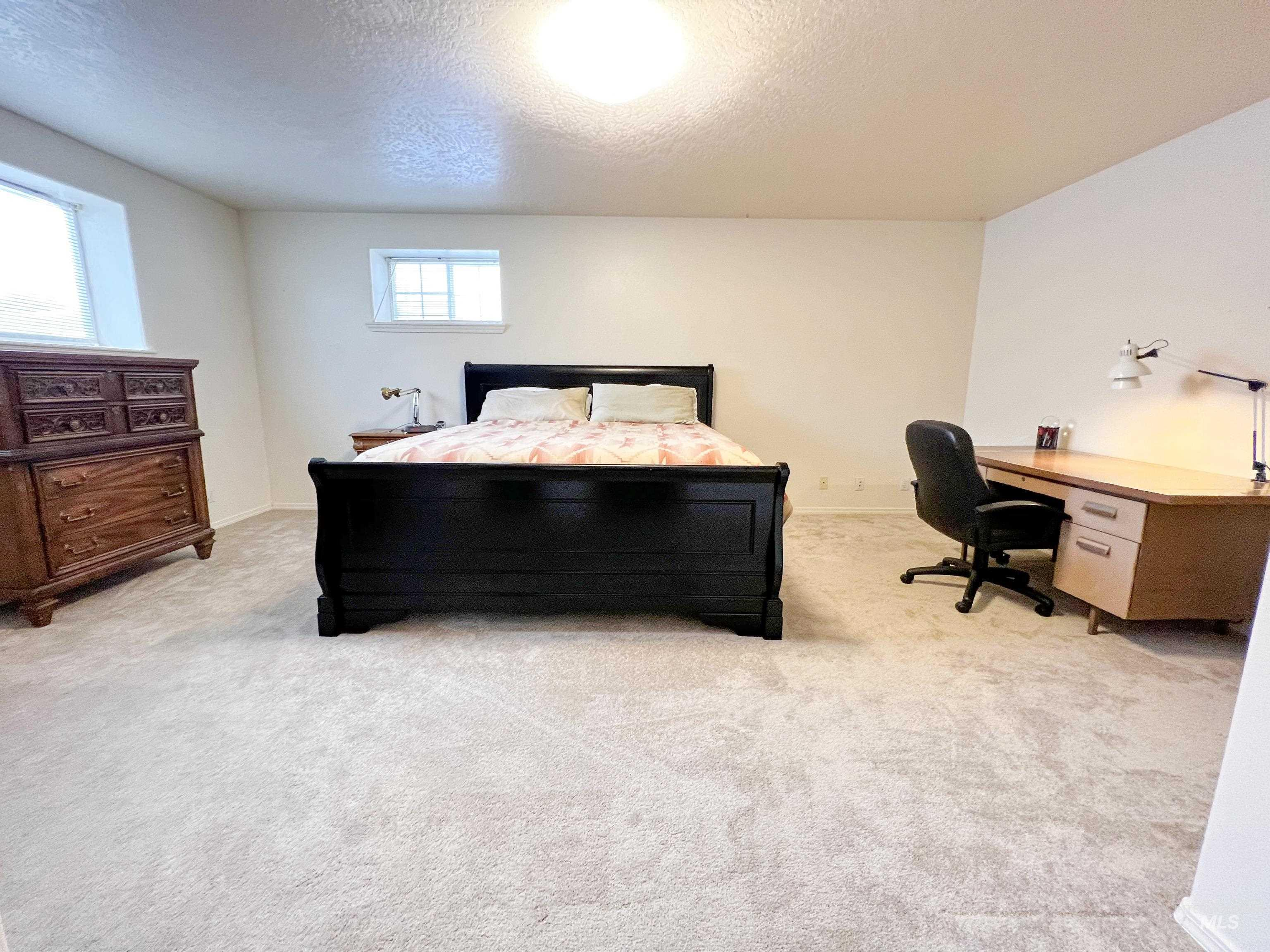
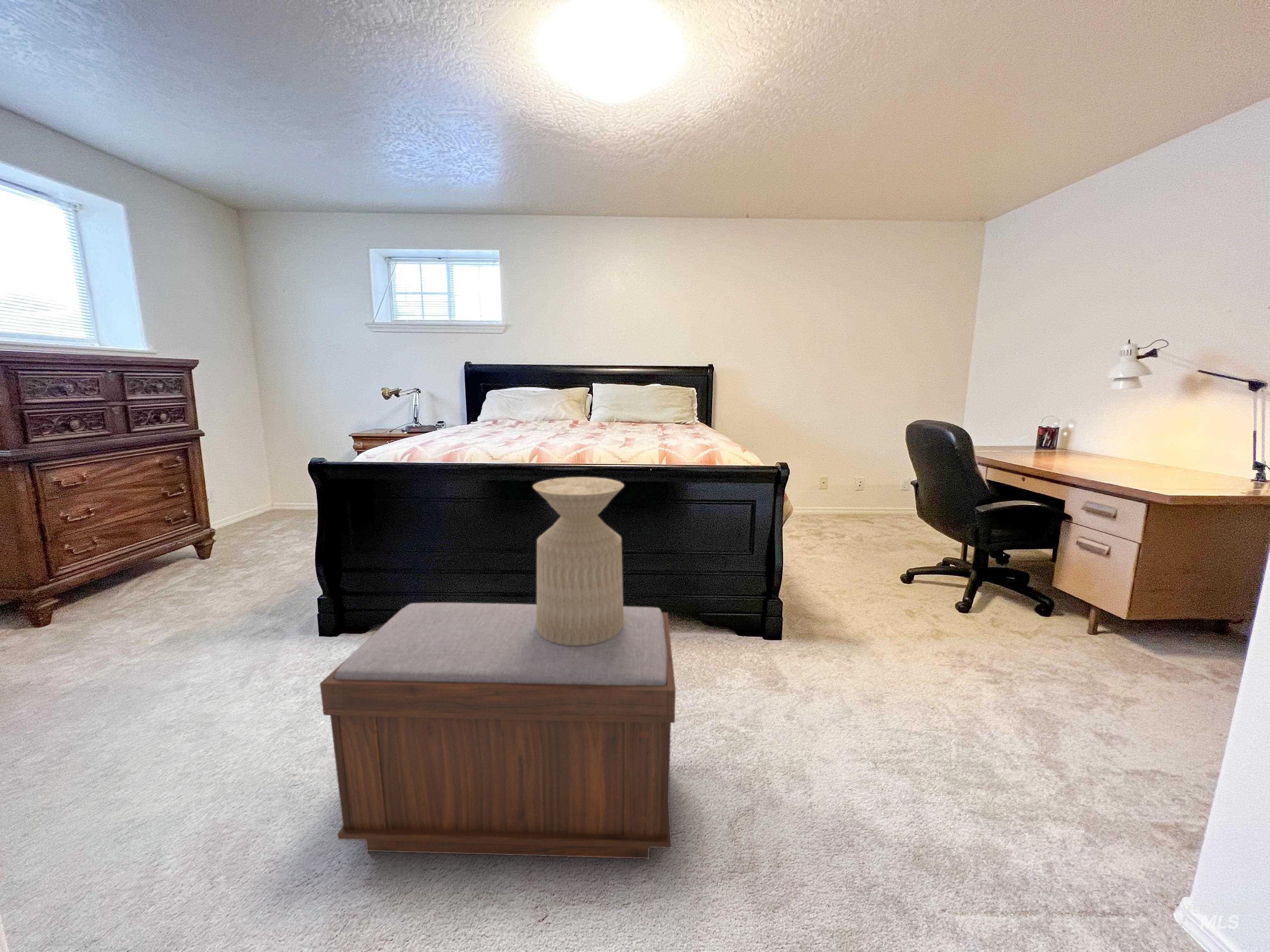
+ bench (521, 716)
+ side table (580, 556)
